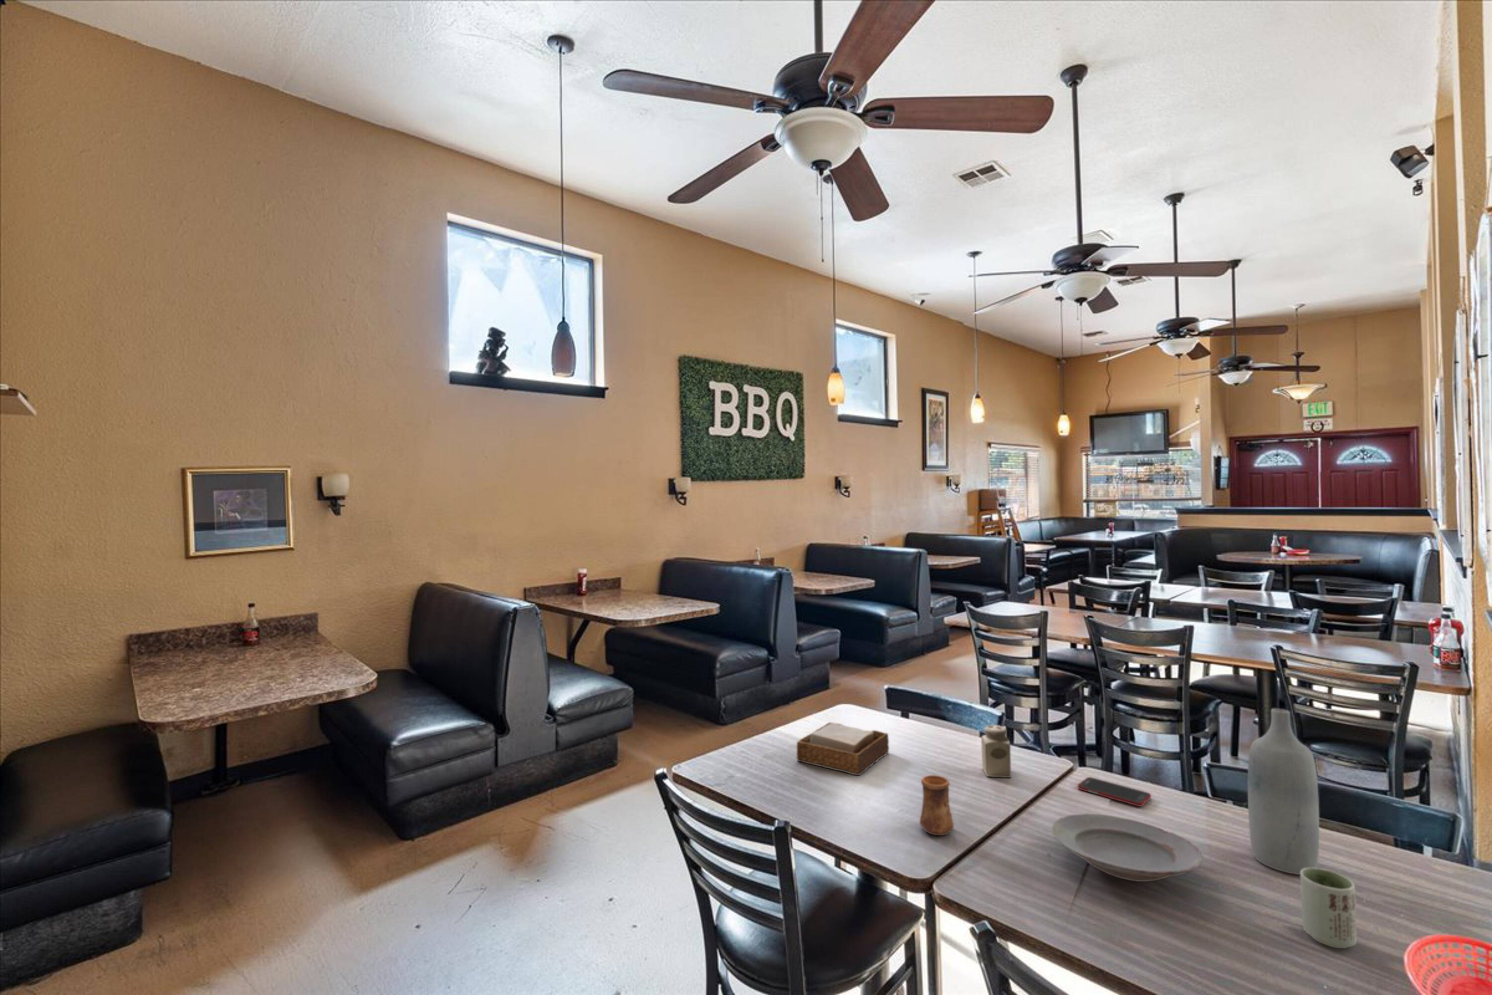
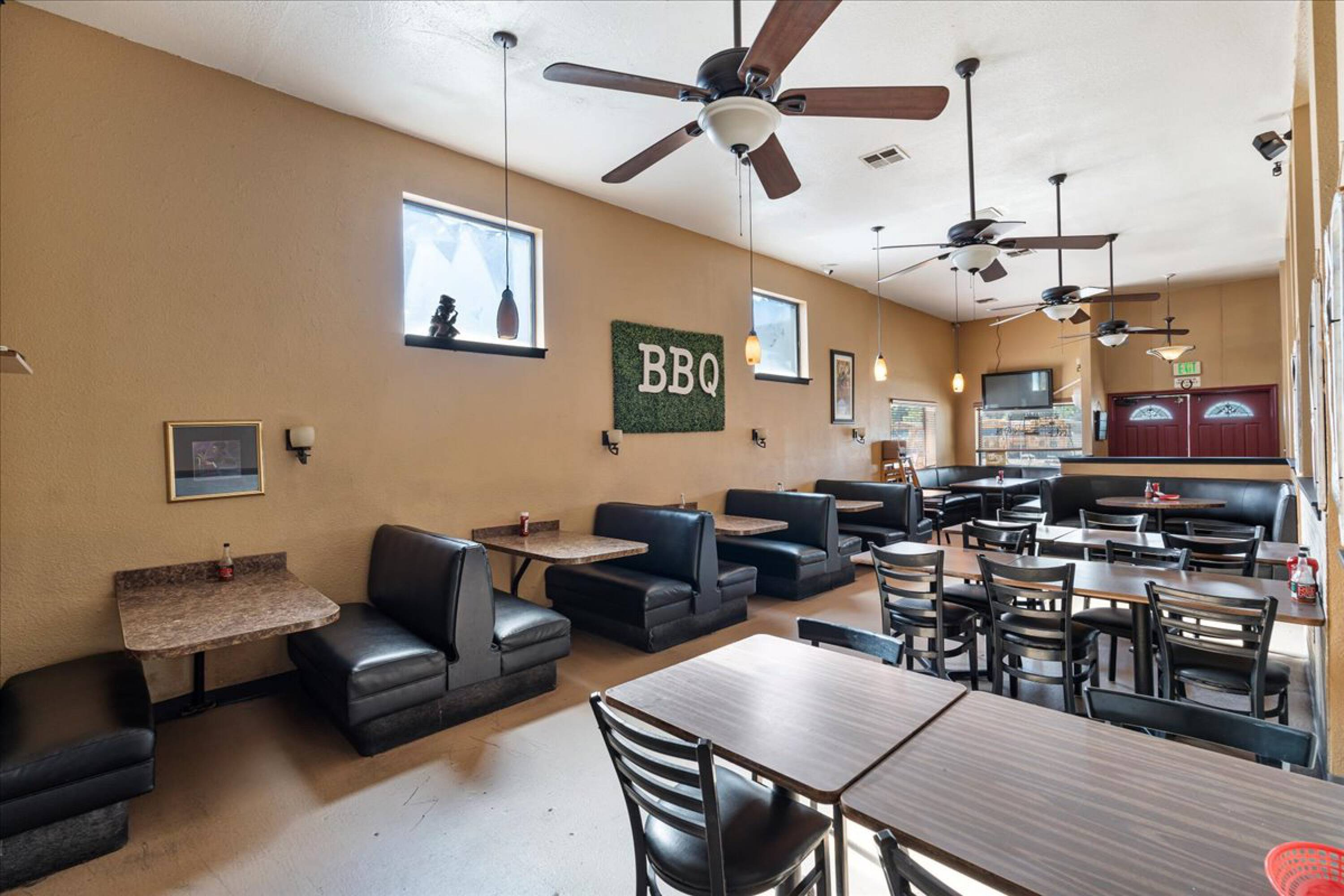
- cup (936, 804)
- napkin holder (843, 744)
- cell phone (1113, 791)
- bottle (1282, 786)
- salt shaker (996, 750)
- cup (1328, 908)
- plate (1123, 852)
